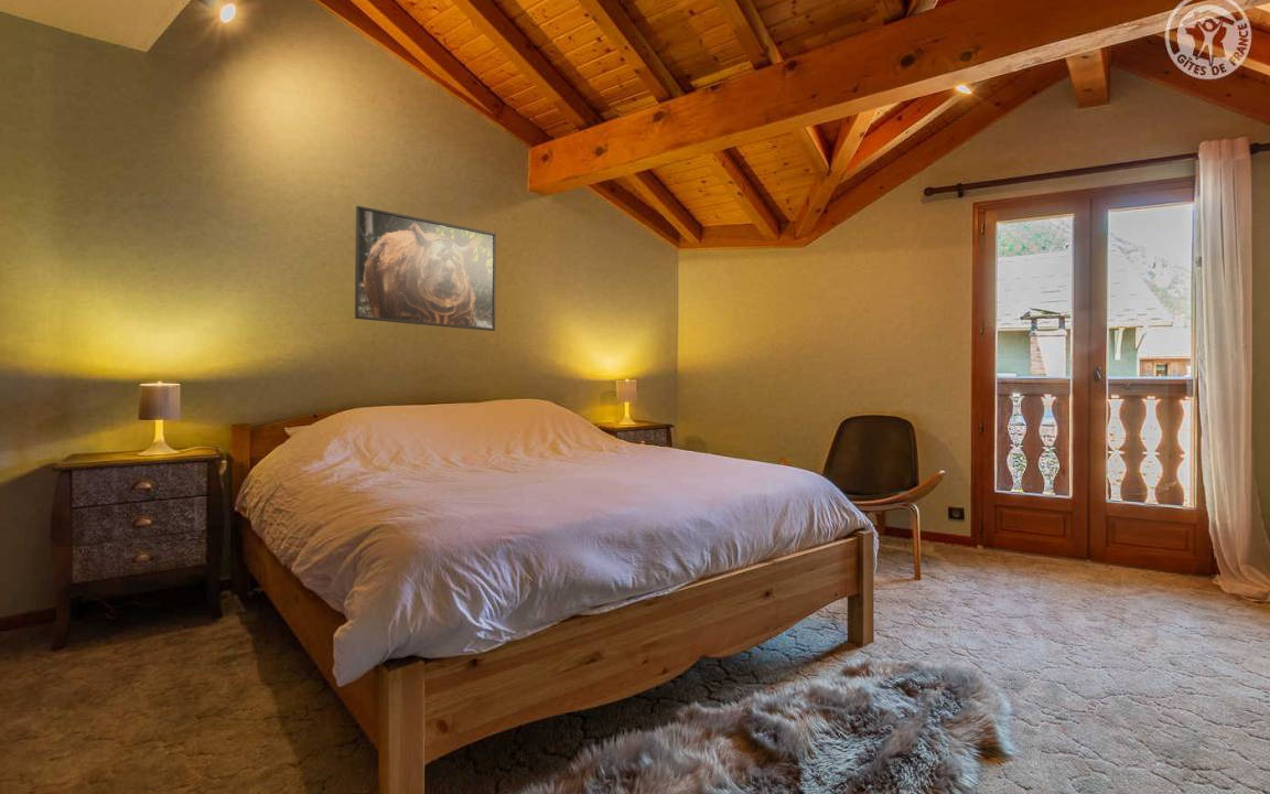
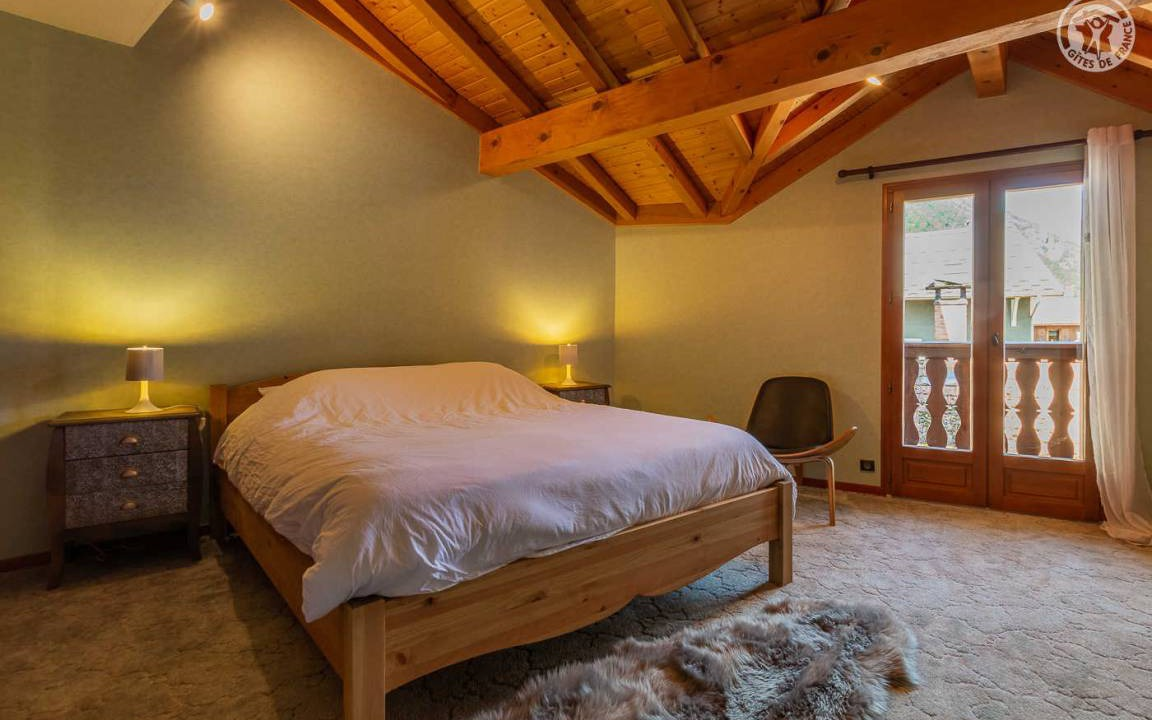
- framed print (430, 272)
